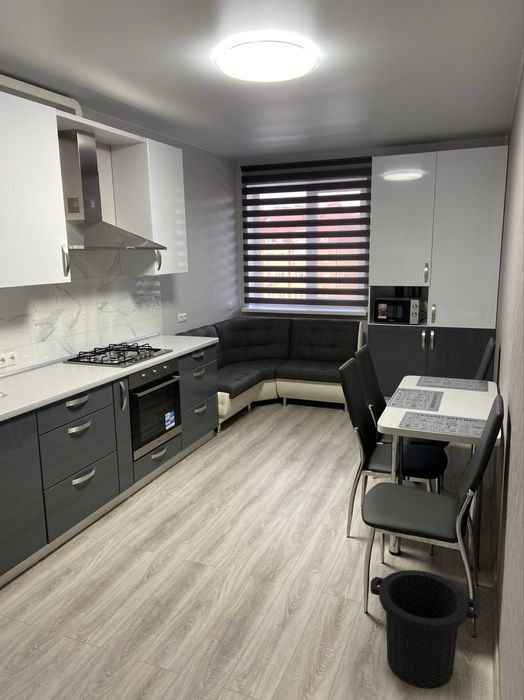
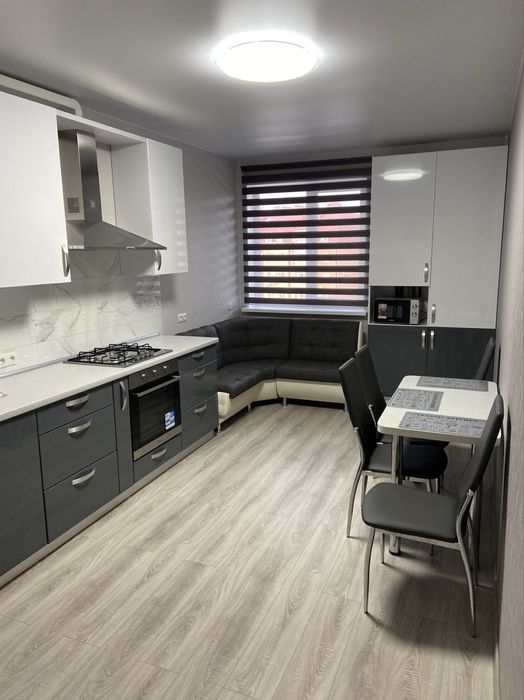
- trash can (421, 629)
